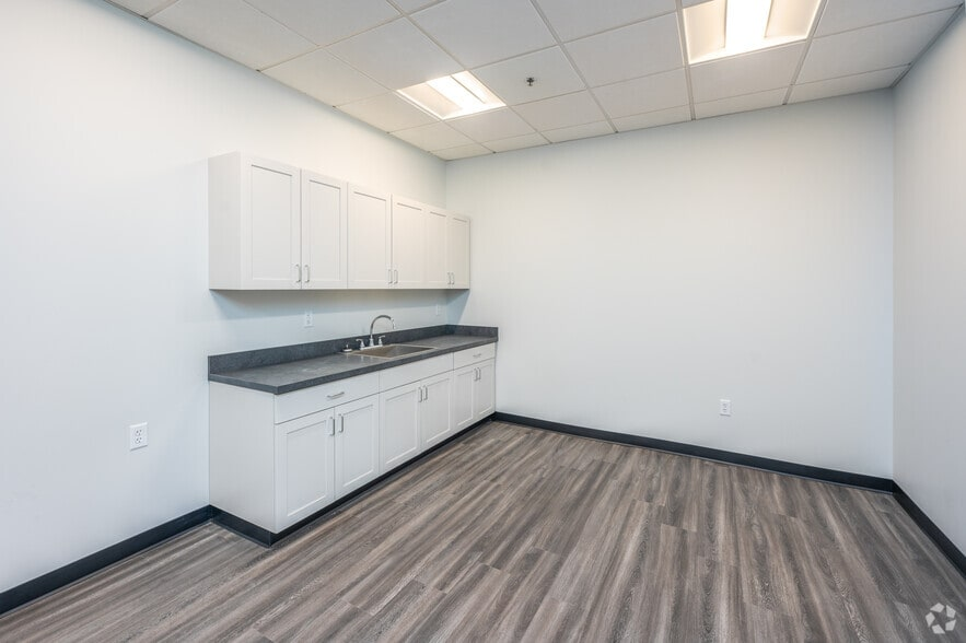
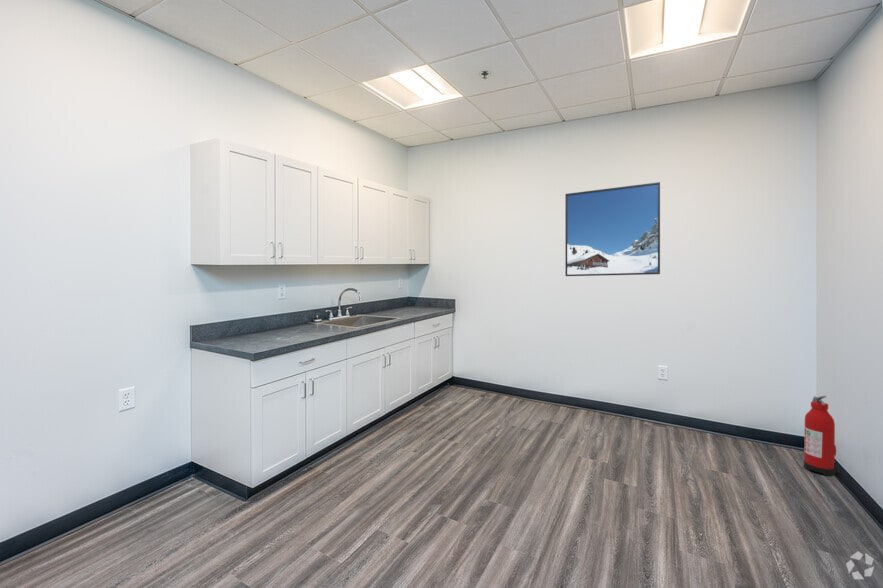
+ fire extinguisher (819, 430)
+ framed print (610, 231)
